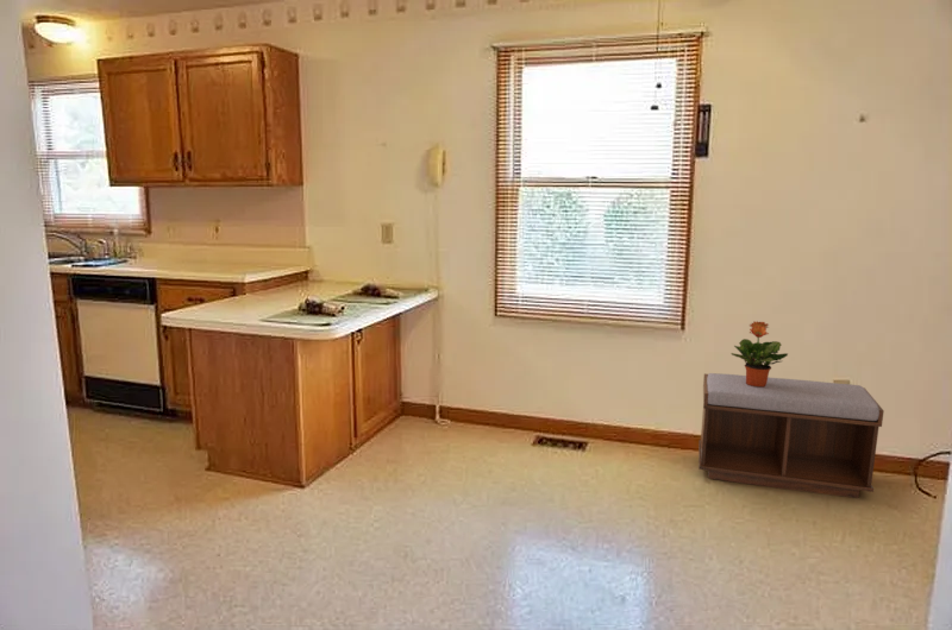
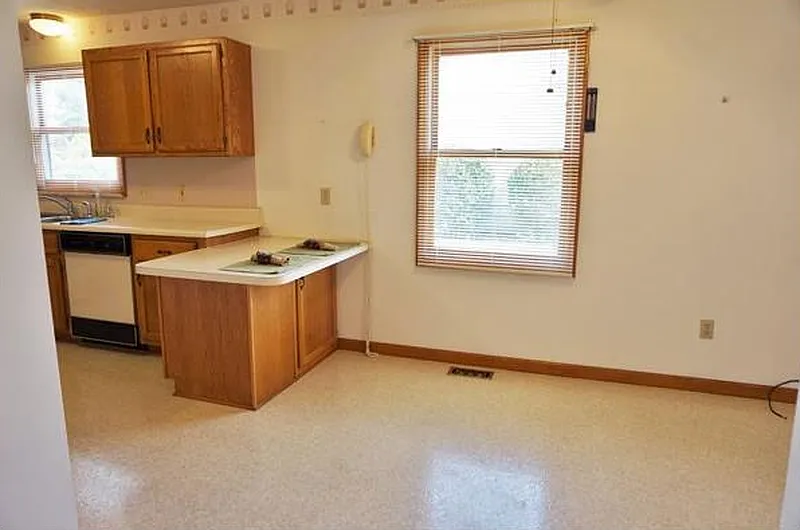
- bench (782, 430)
- potted plant (757, 353)
